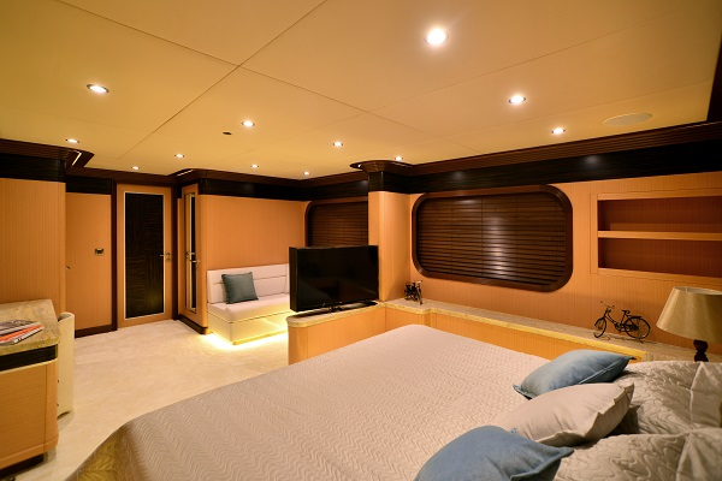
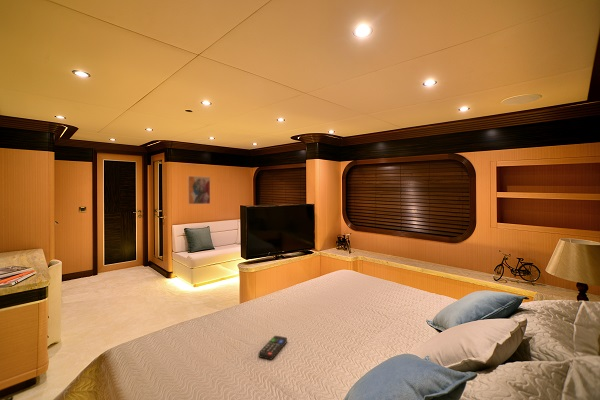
+ remote control (273, 346)
+ wall art (199, 190)
